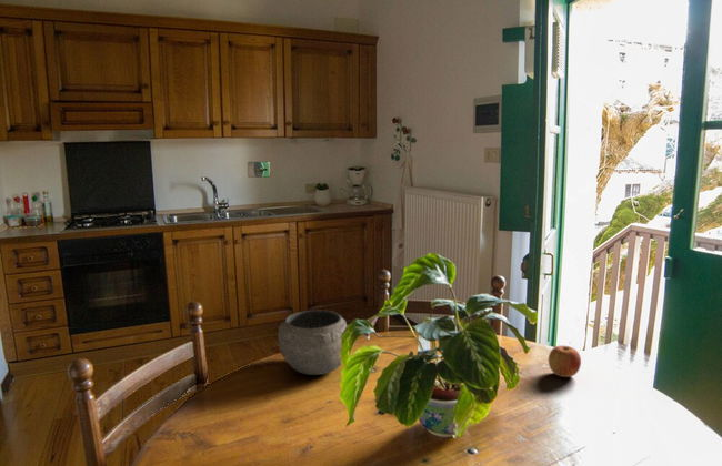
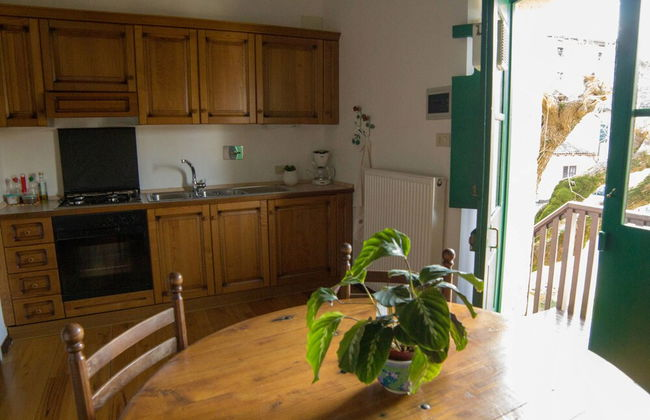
- bowl (315, 343)
- apple (564, 361)
